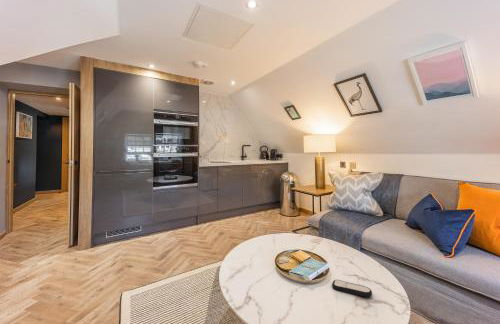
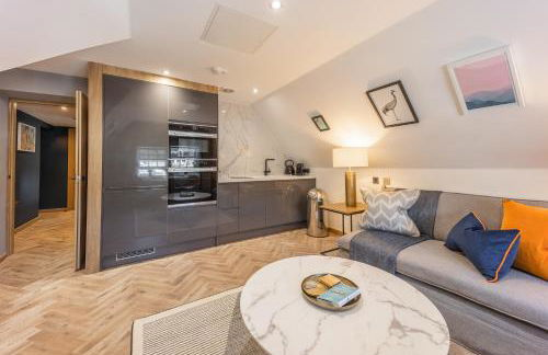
- remote control (351, 288)
